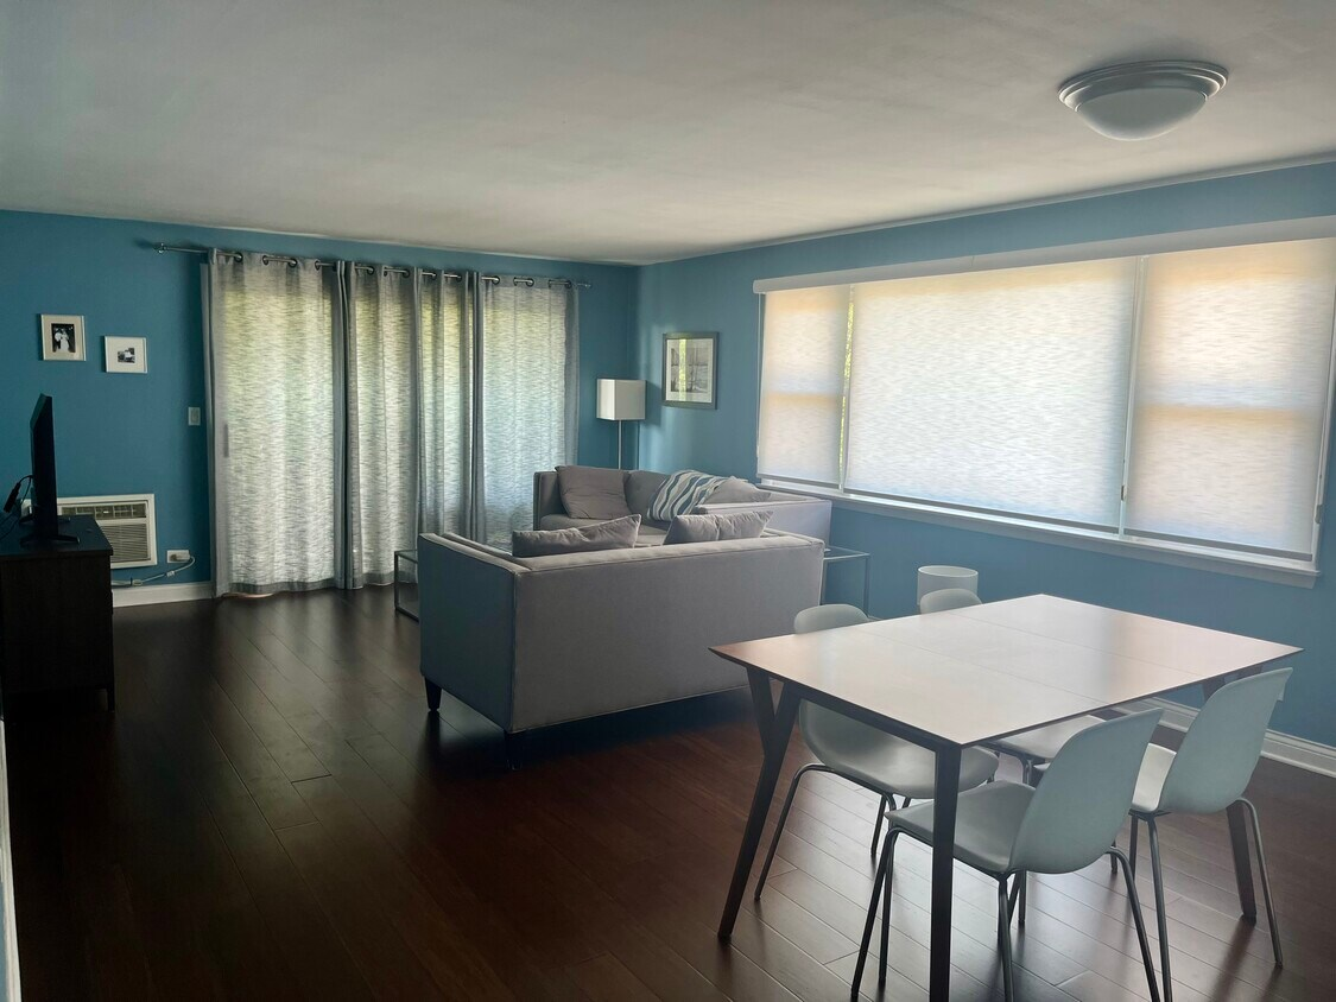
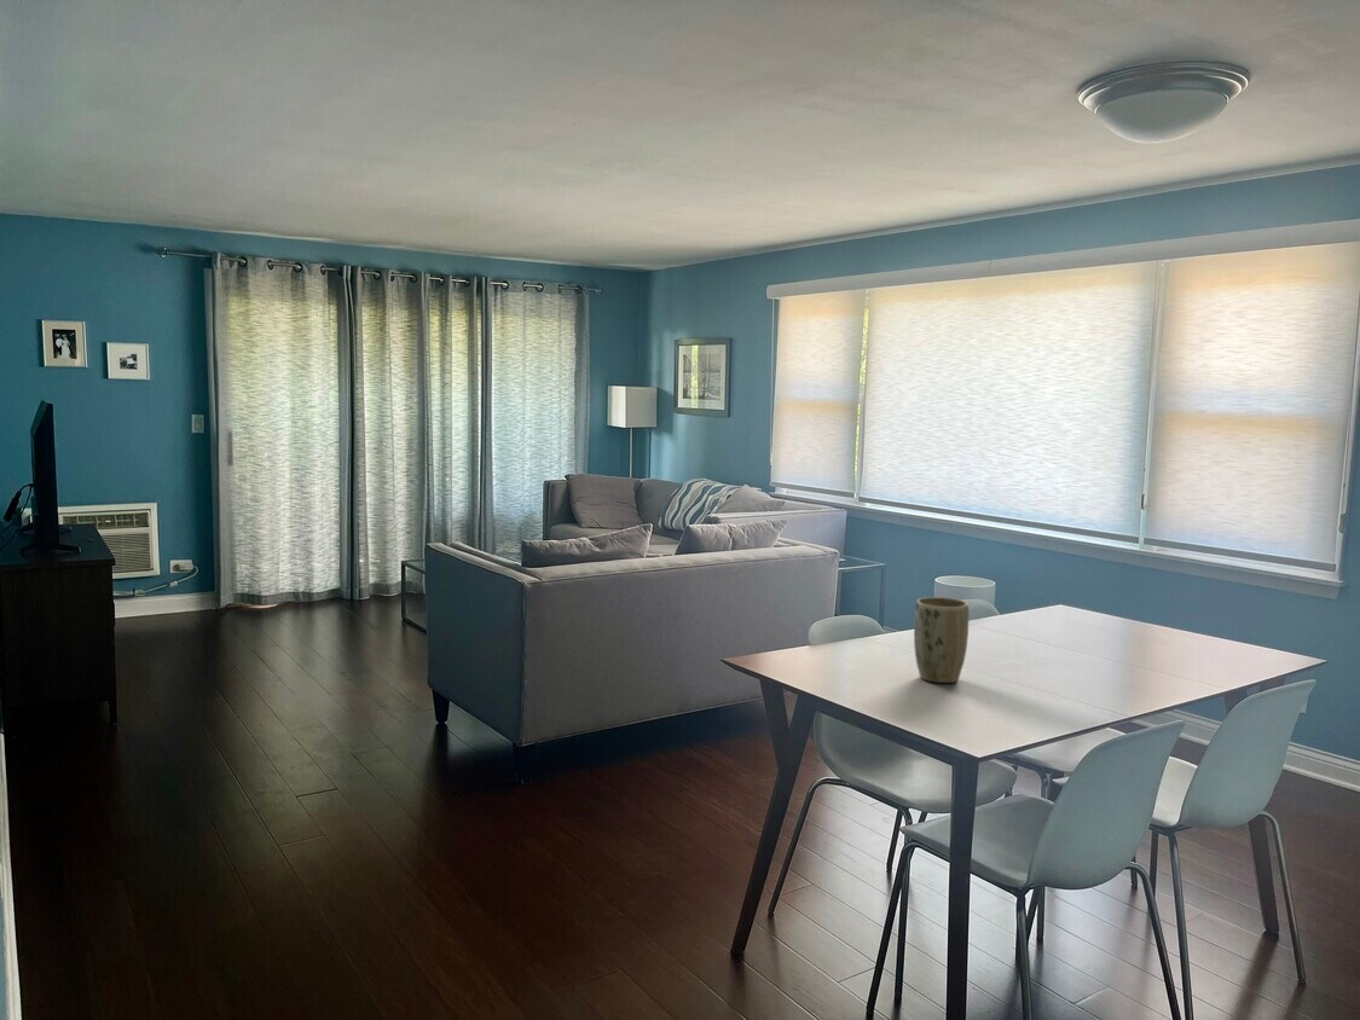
+ plant pot (941, 639)
